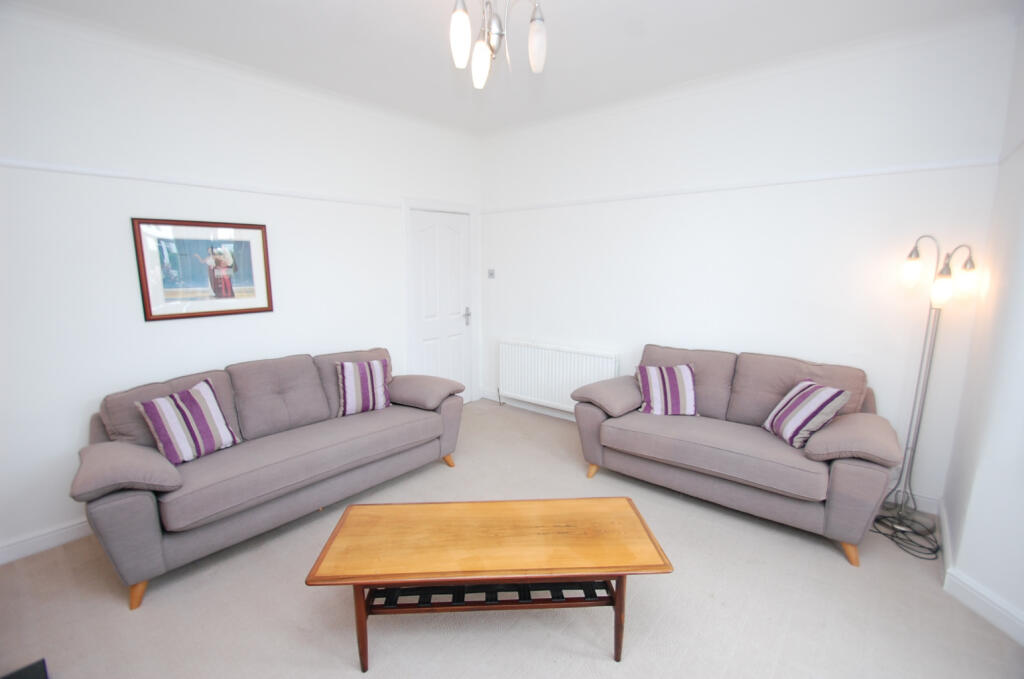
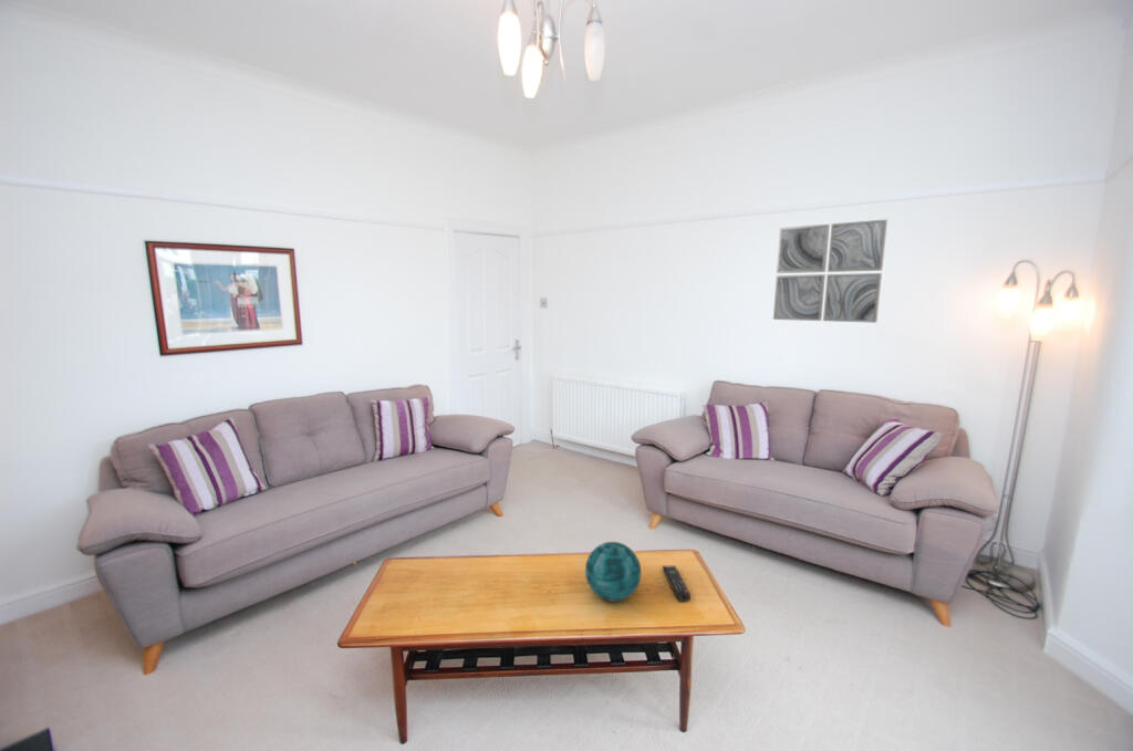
+ wall art (824, 274)
+ decorative orb (613, 571)
+ remote control (675, 581)
